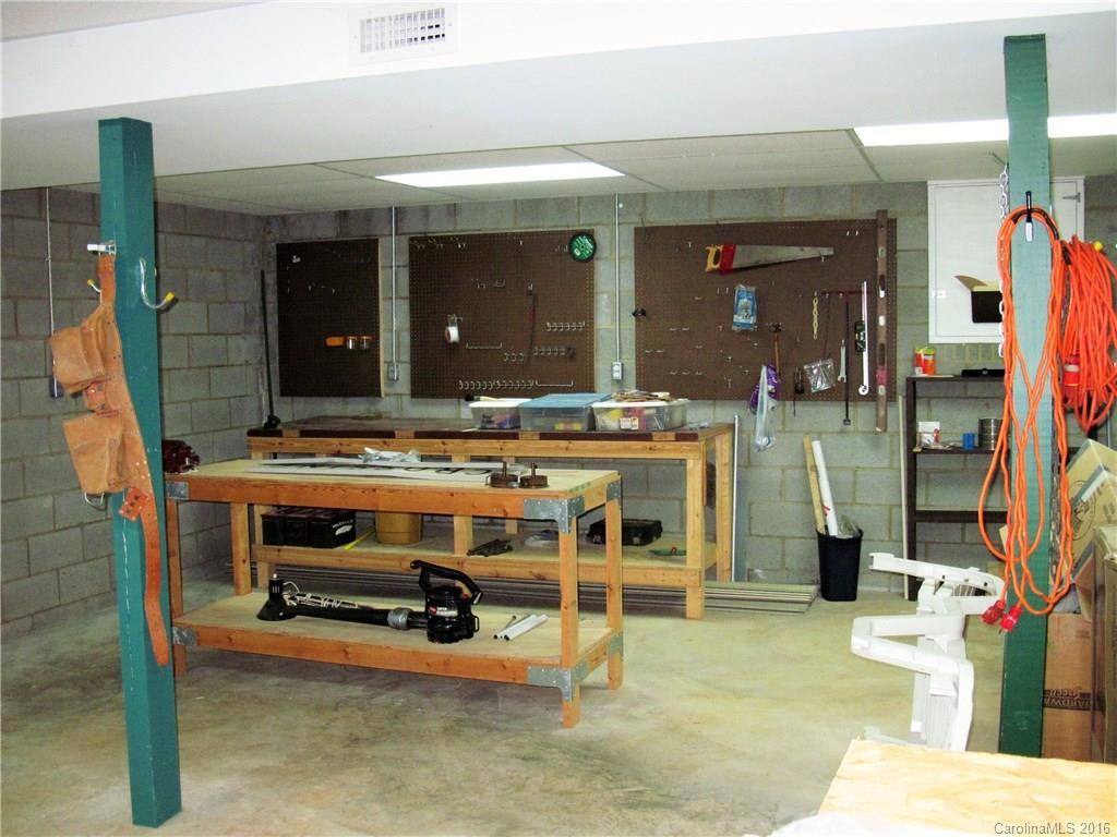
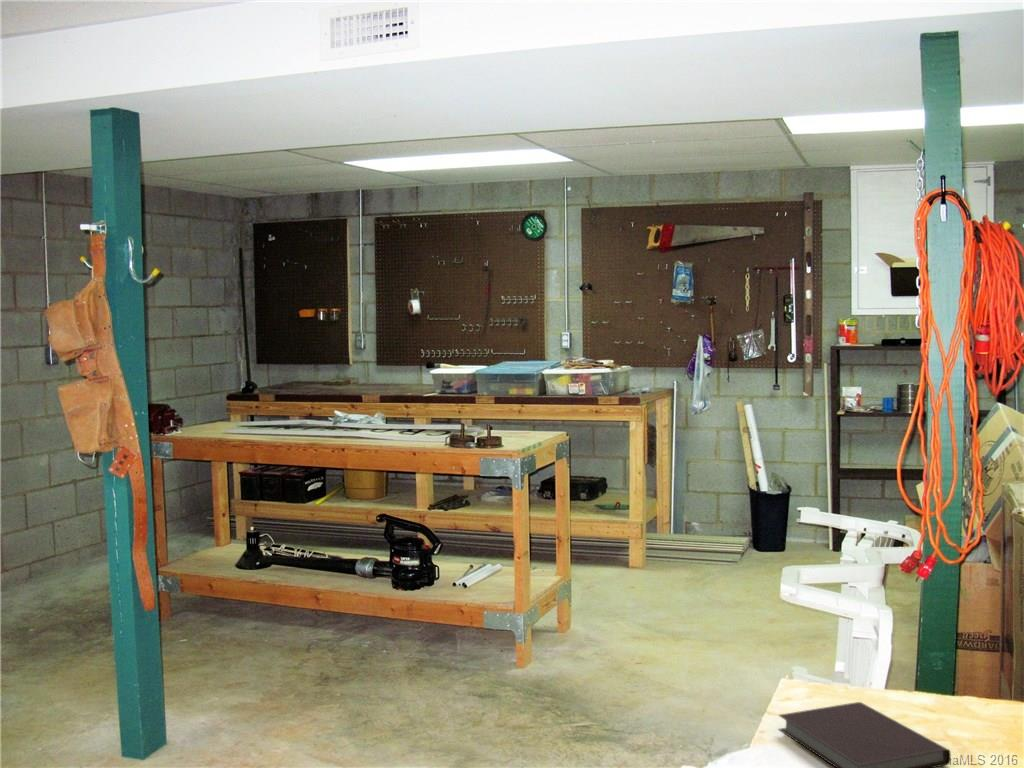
+ notebook (860, 738)
